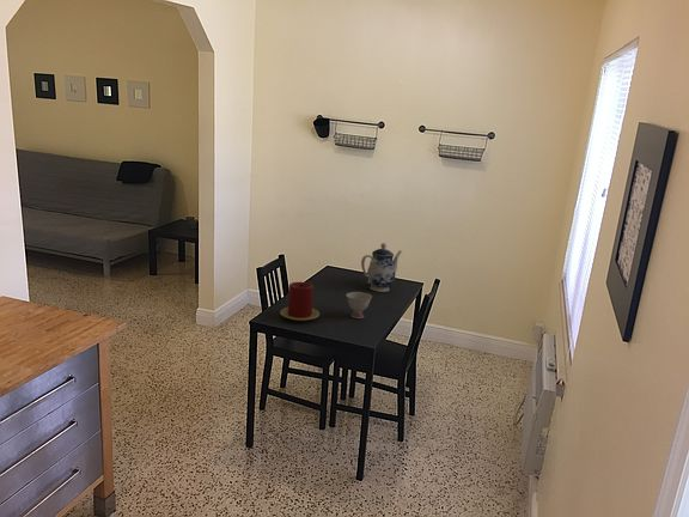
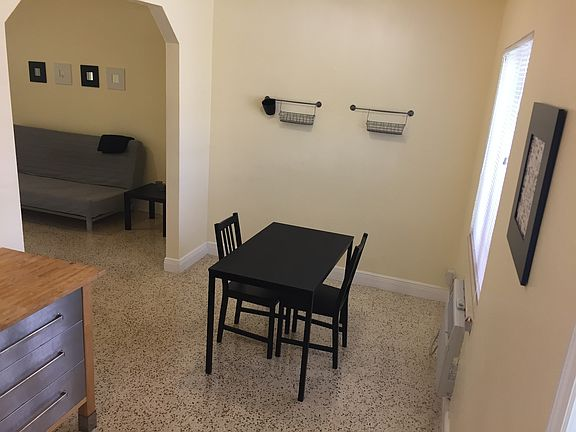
- candle (300, 300)
- teacup (359, 305)
- teapot (382, 266)
